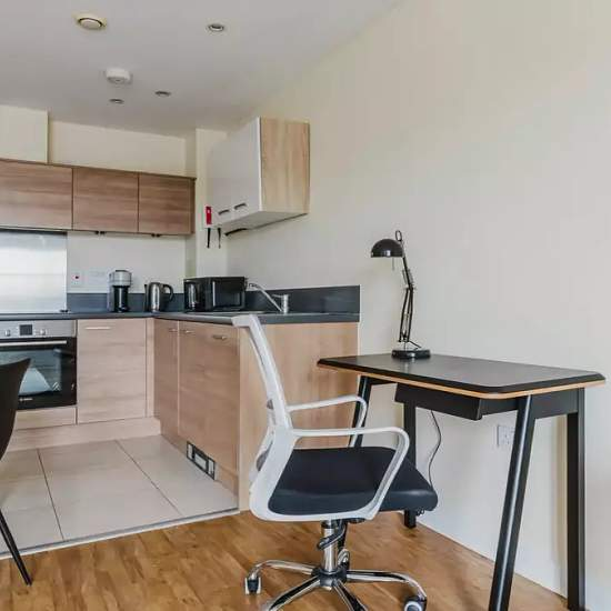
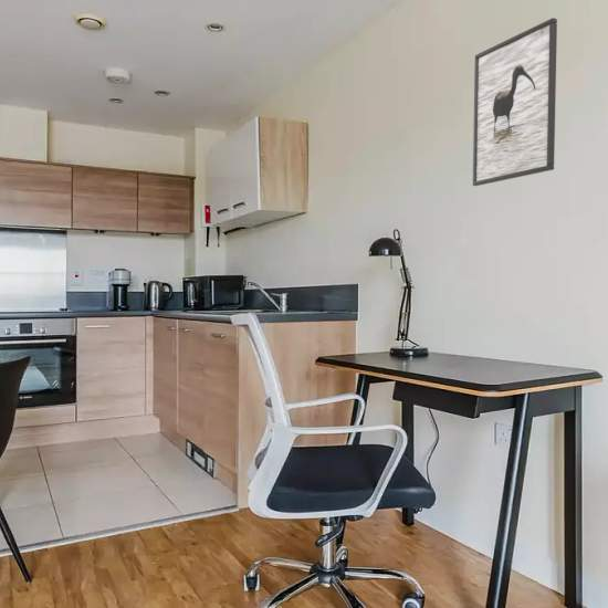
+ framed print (511, 108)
